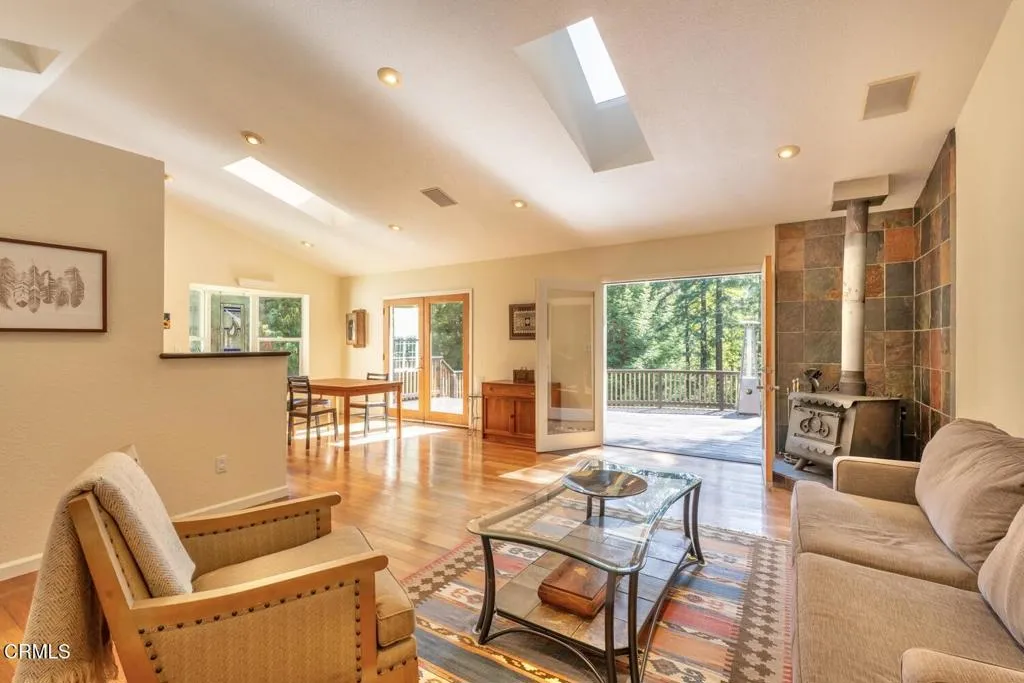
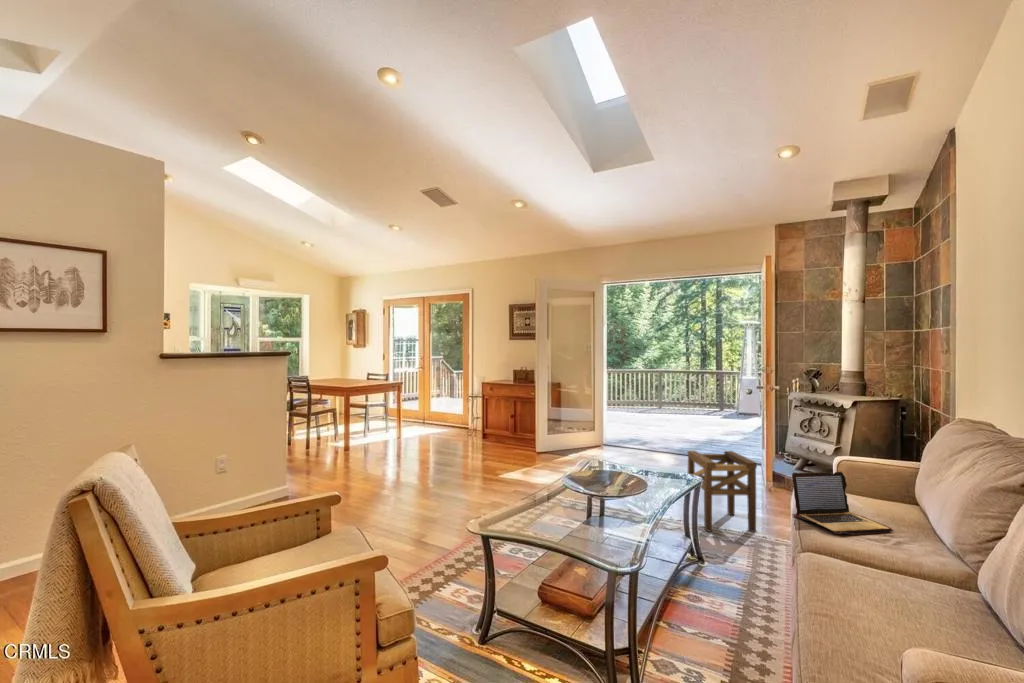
+ stool (720, 489)
+ laptop (840, 501)
